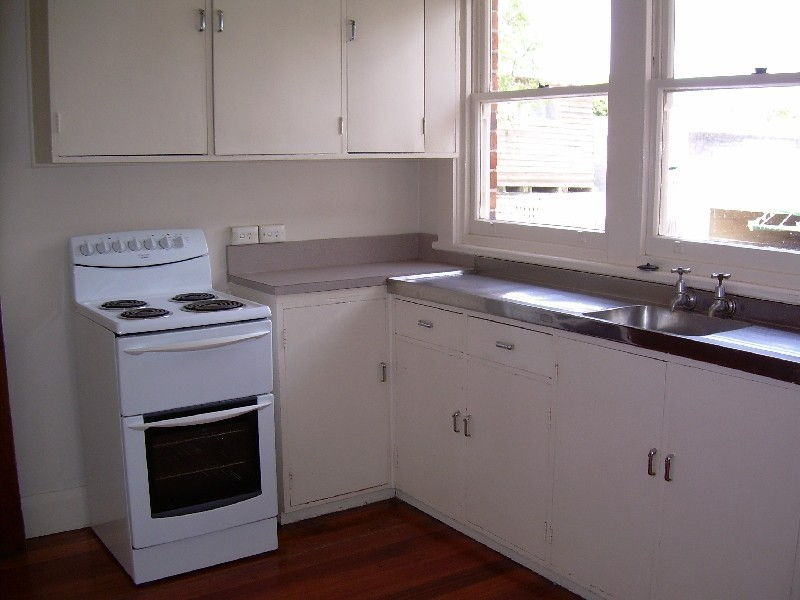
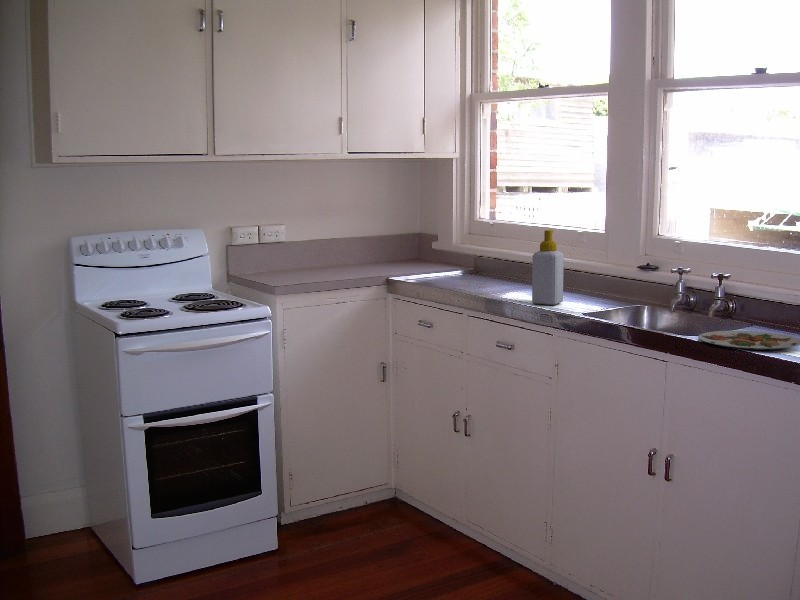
+ plate (749, 340)
+ soap bottle (547, 267)
